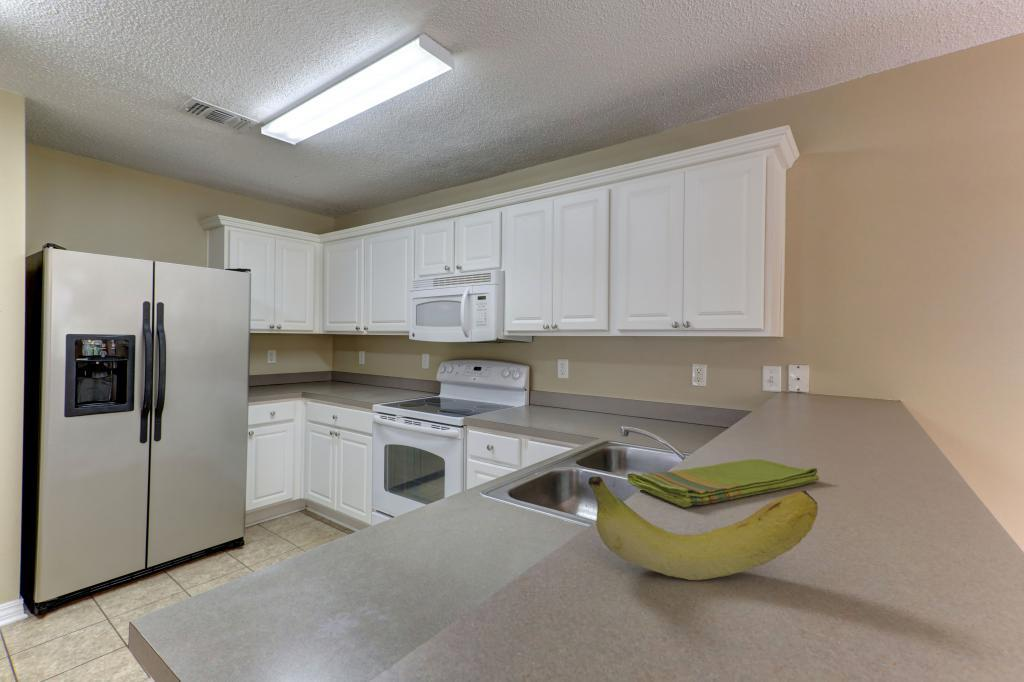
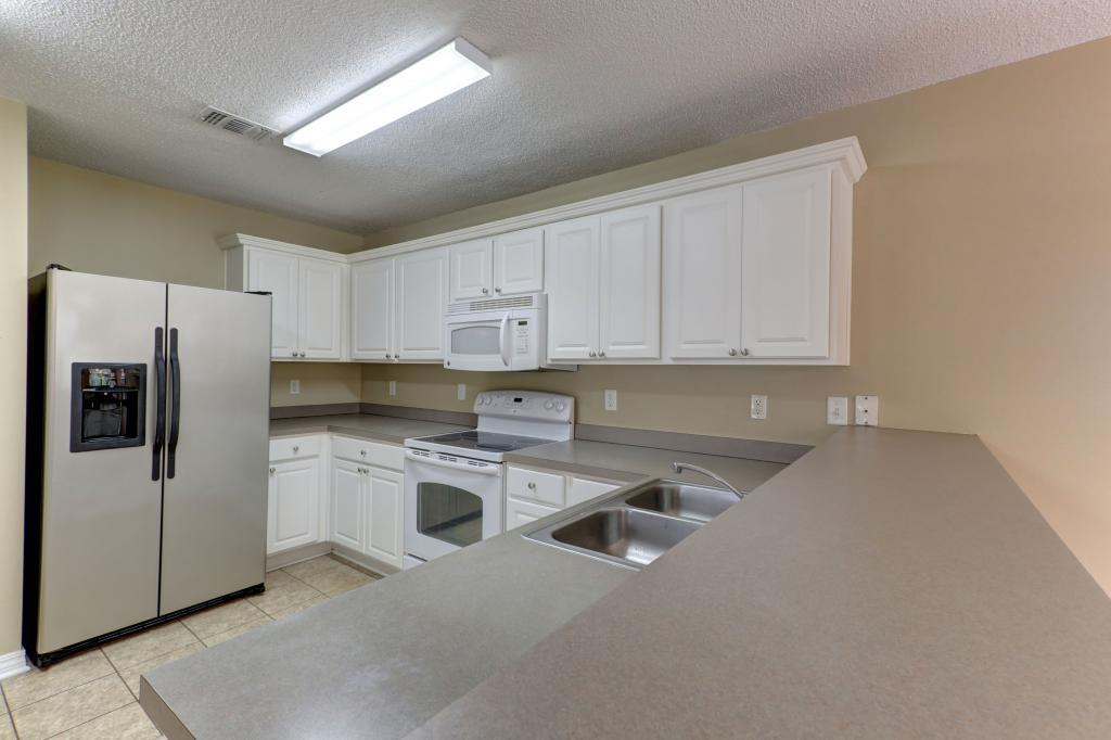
- dish towel (723, 475)
- fruit (701, 533)
